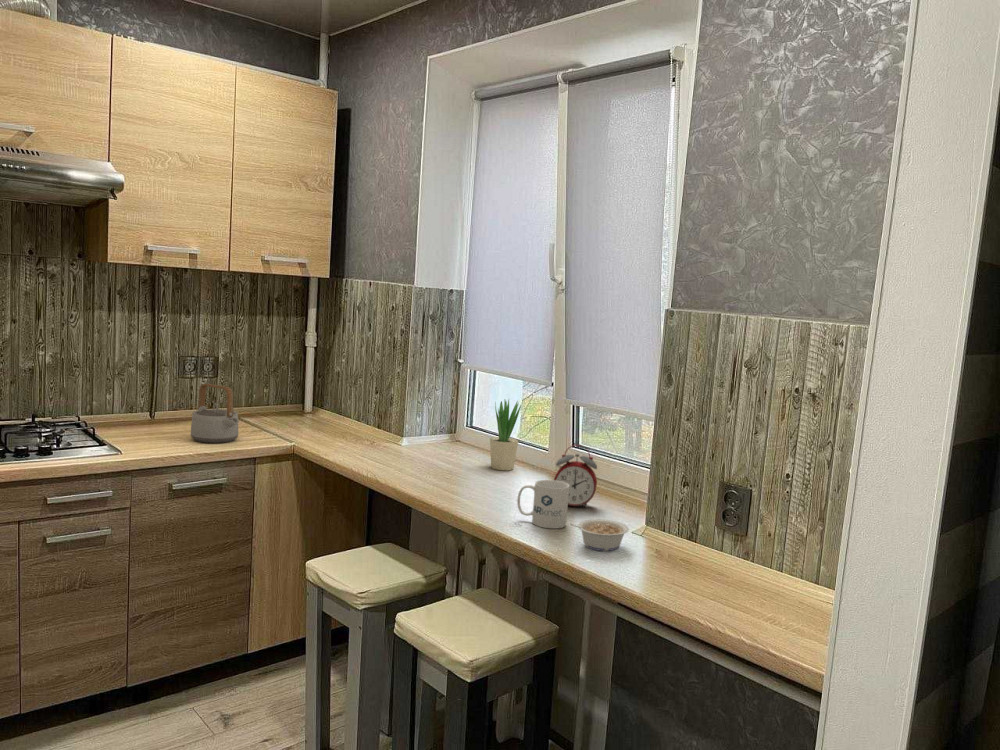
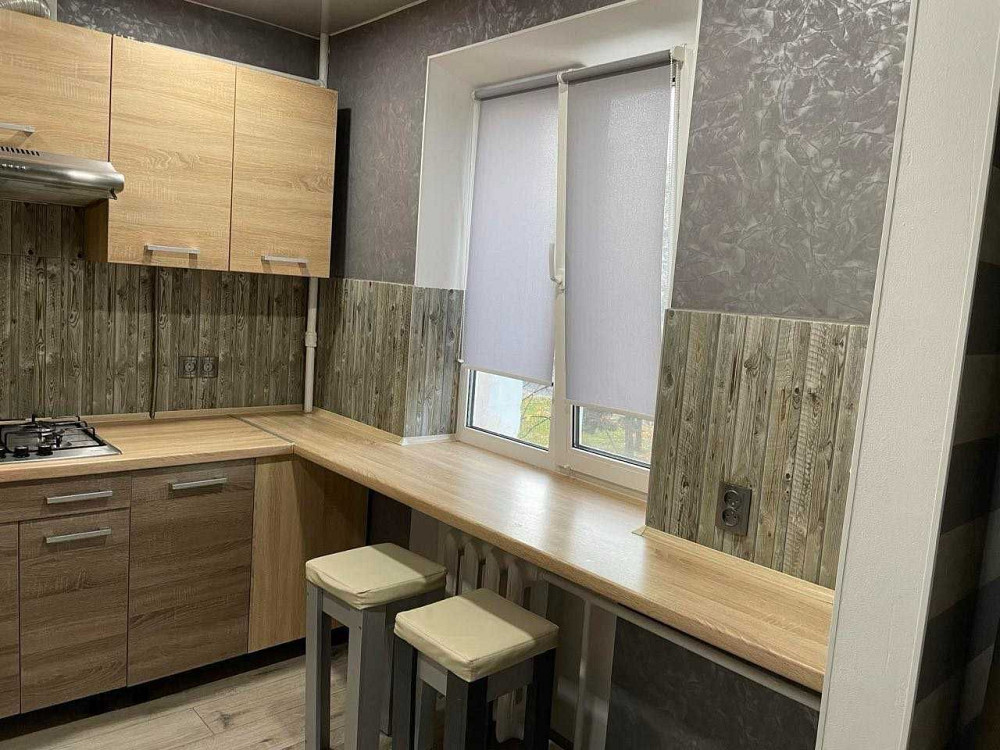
- potted plant (506, 428)
- mug (545, 502)
- alarm clock (576, 474)
- teapot (218, 413)
- legume (601, 534)
